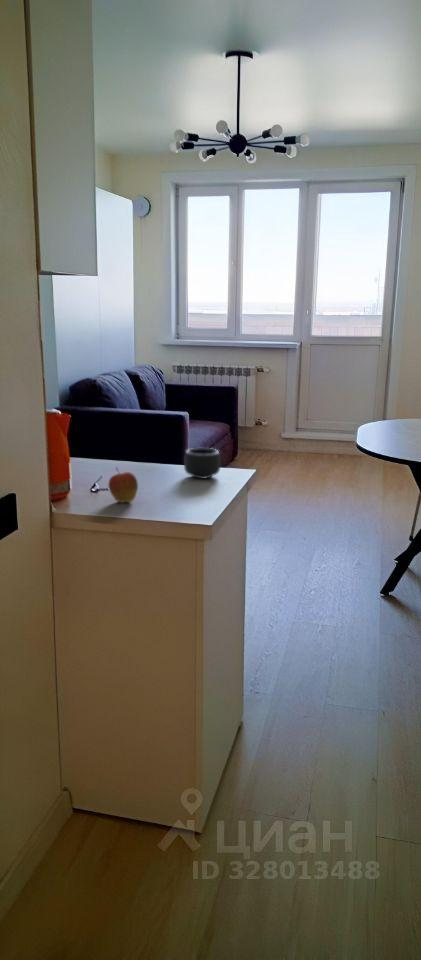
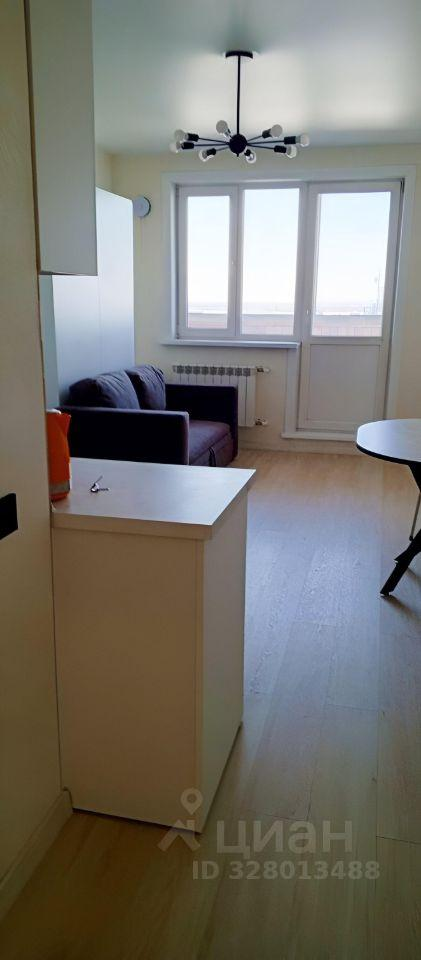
- mug (201, 462)
- fruit (123, 484)
